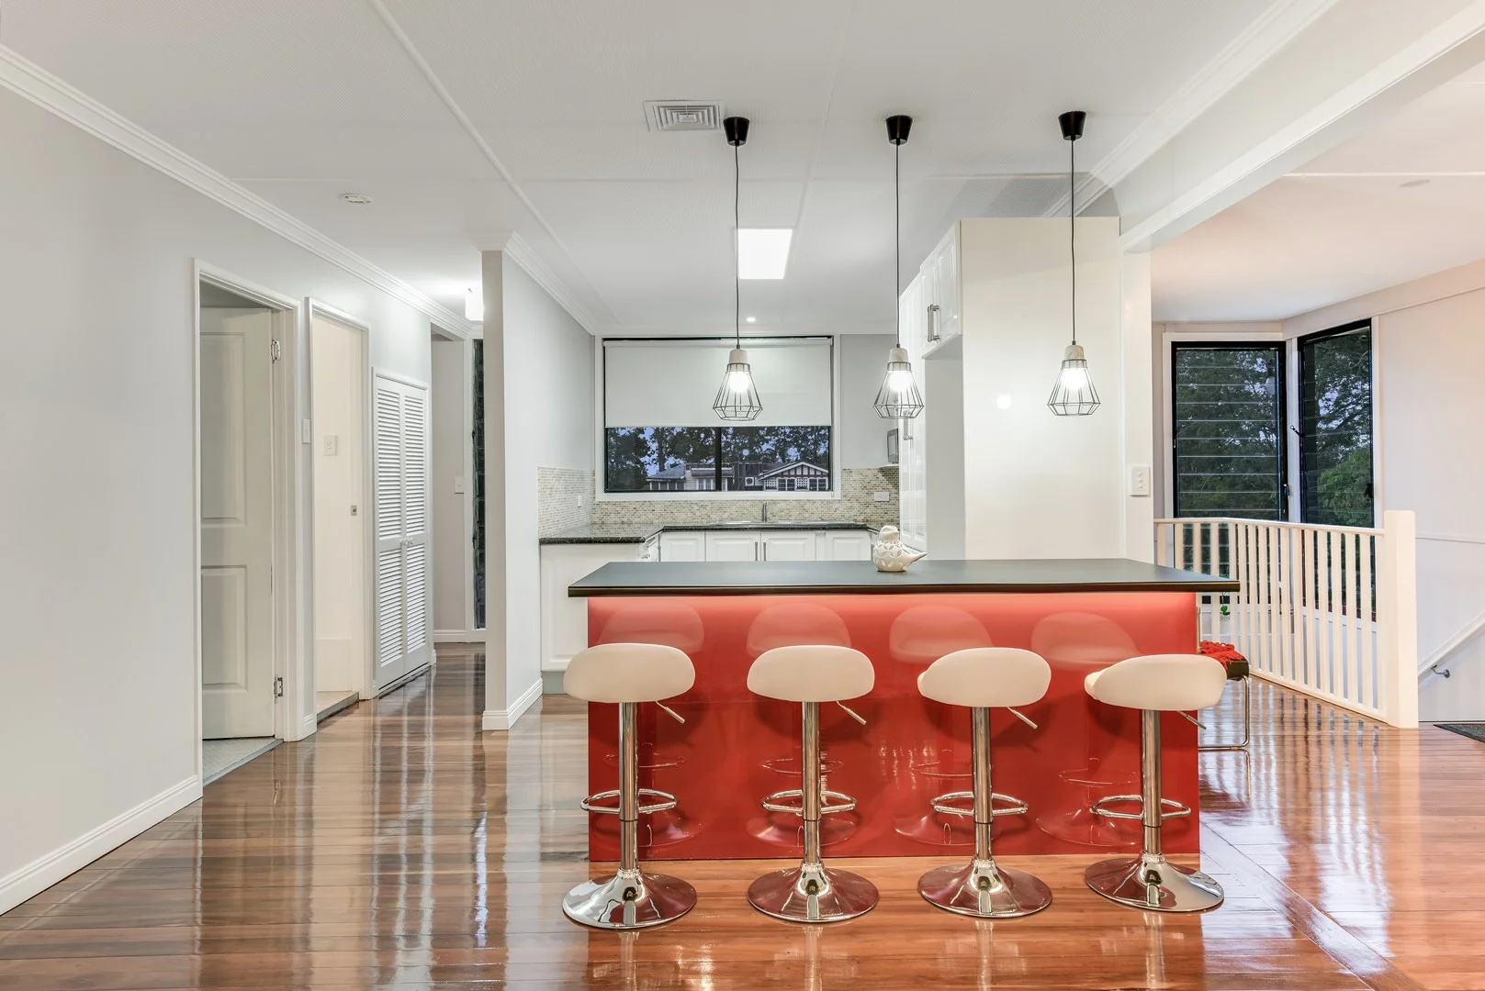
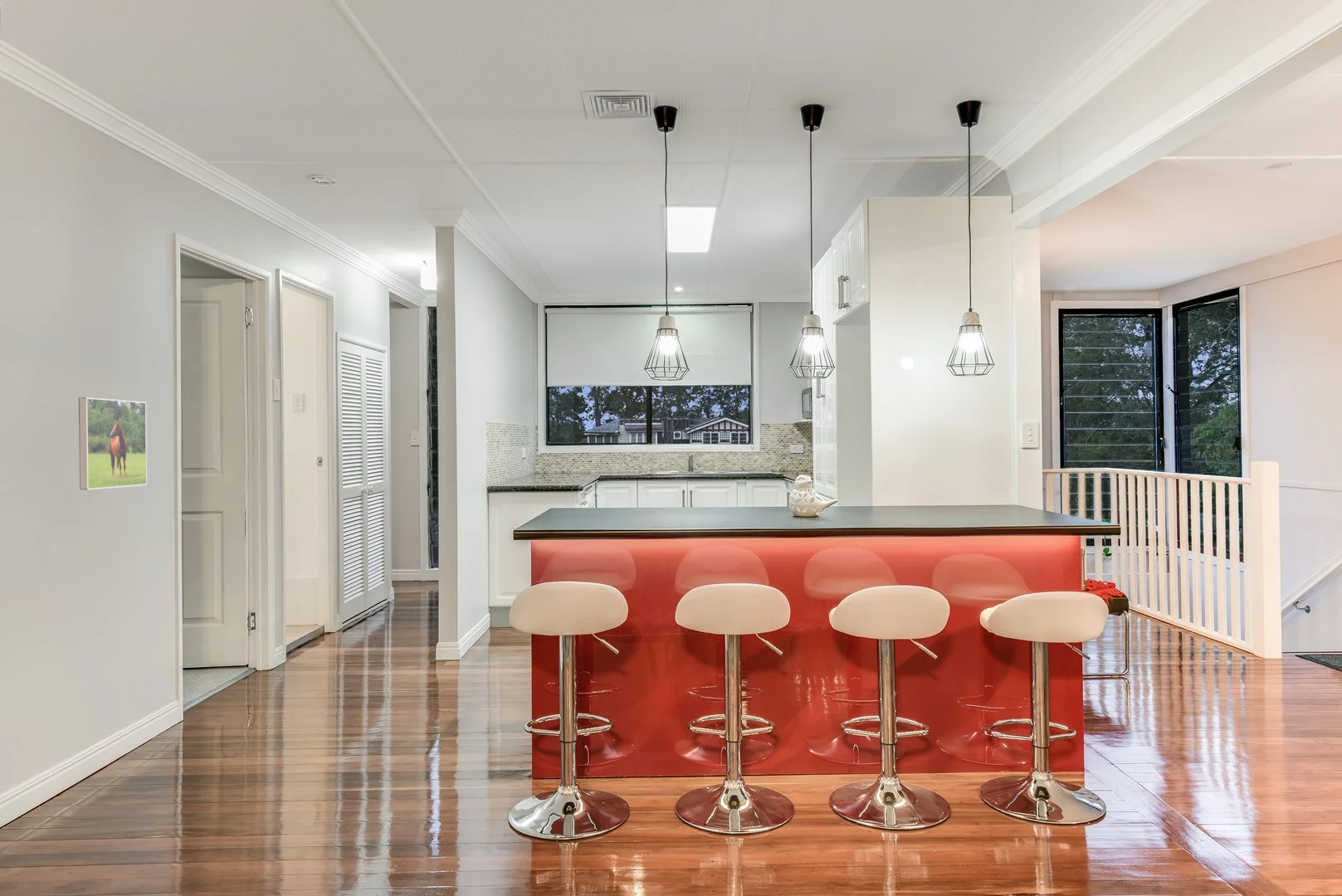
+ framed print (115, 443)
